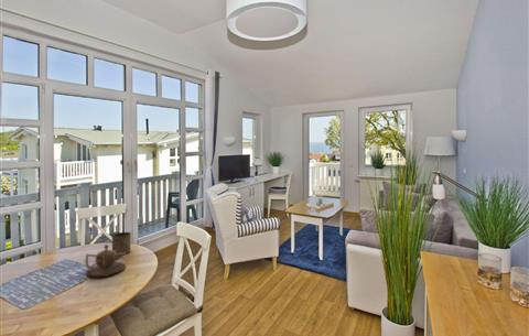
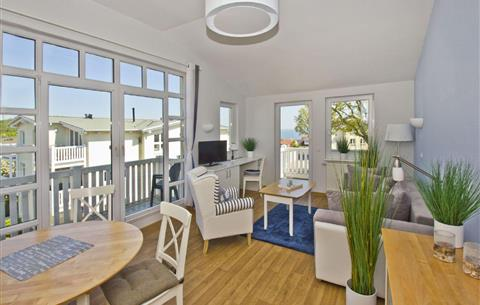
- teapot (106, 257)
- cup (121, 242)
